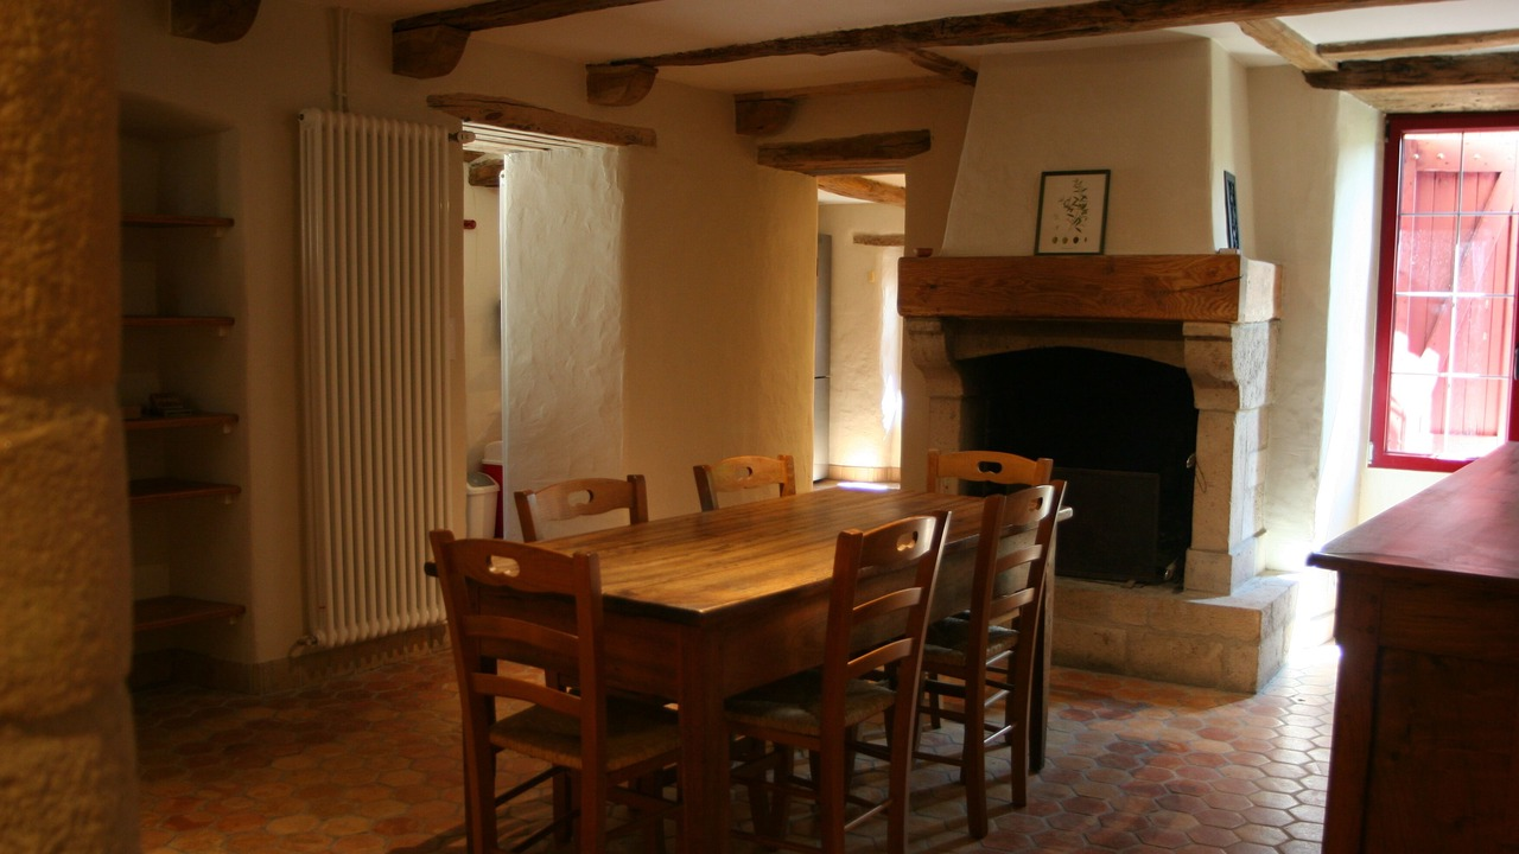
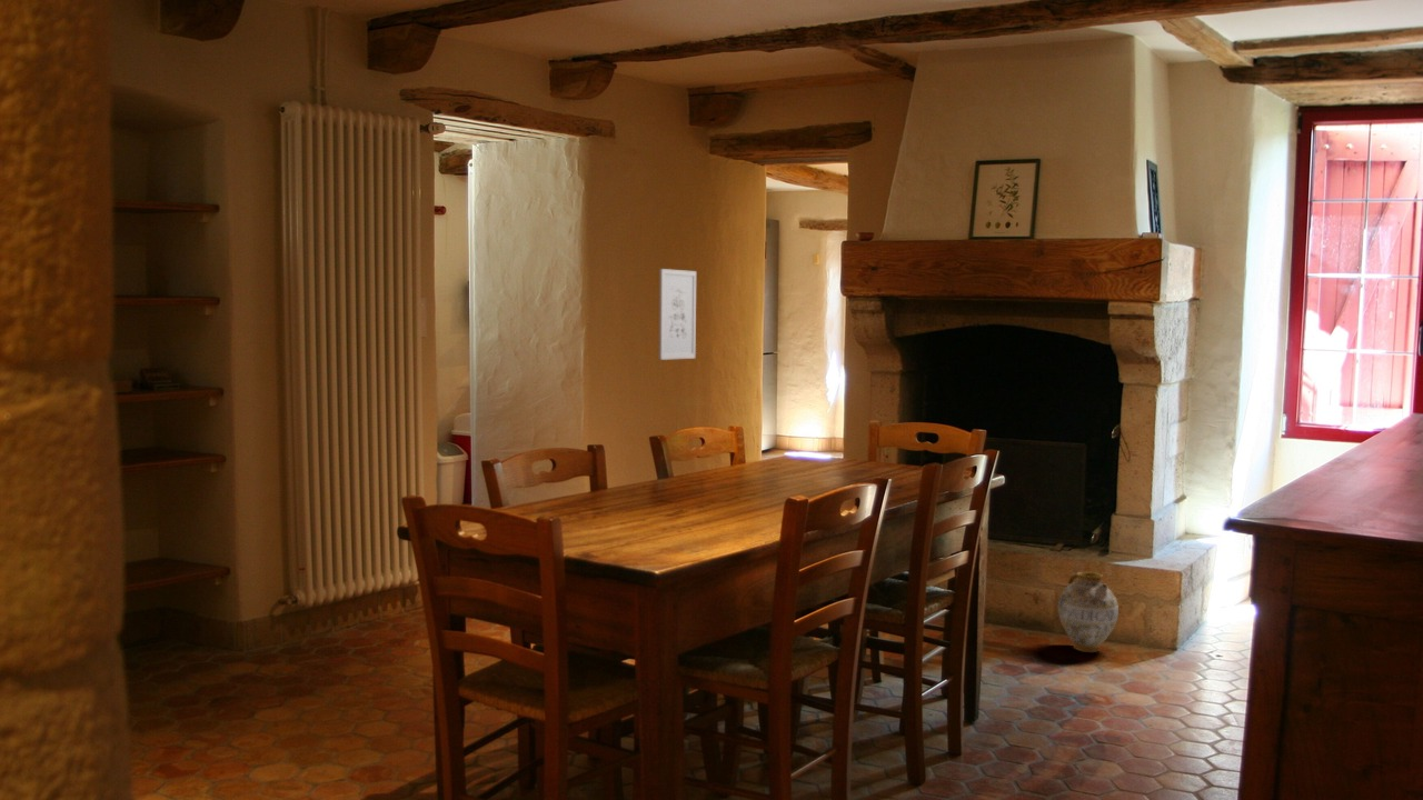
+ ceramic jug (1087, 611)
+ wall art (677, 314)
